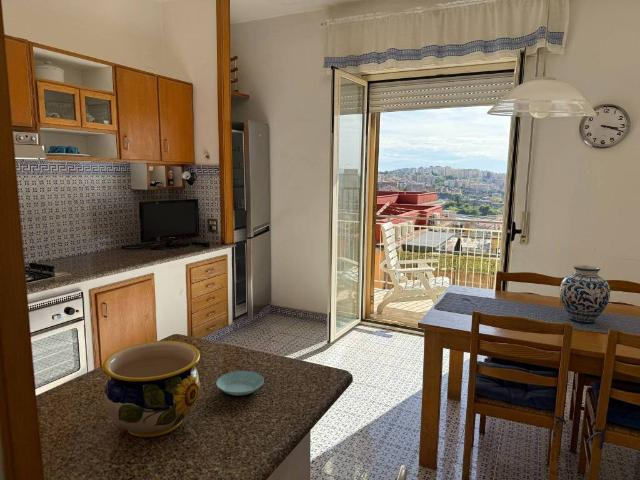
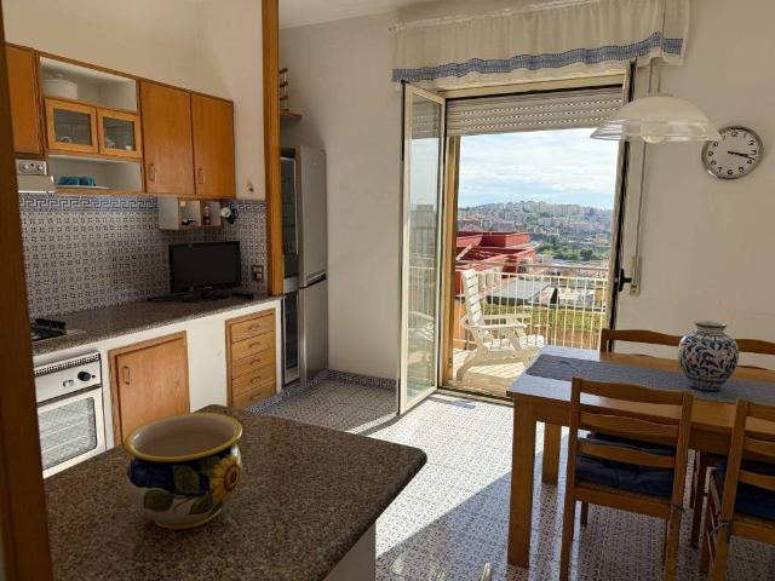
- saucer (240, 385)
